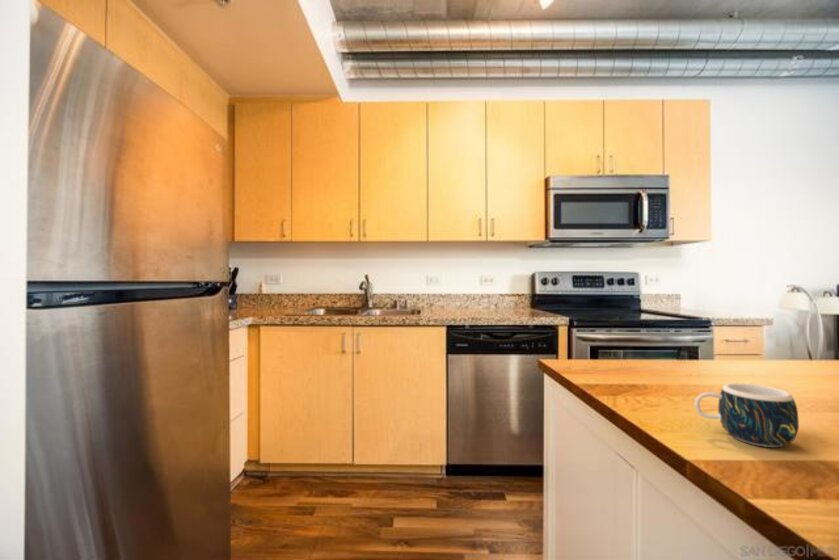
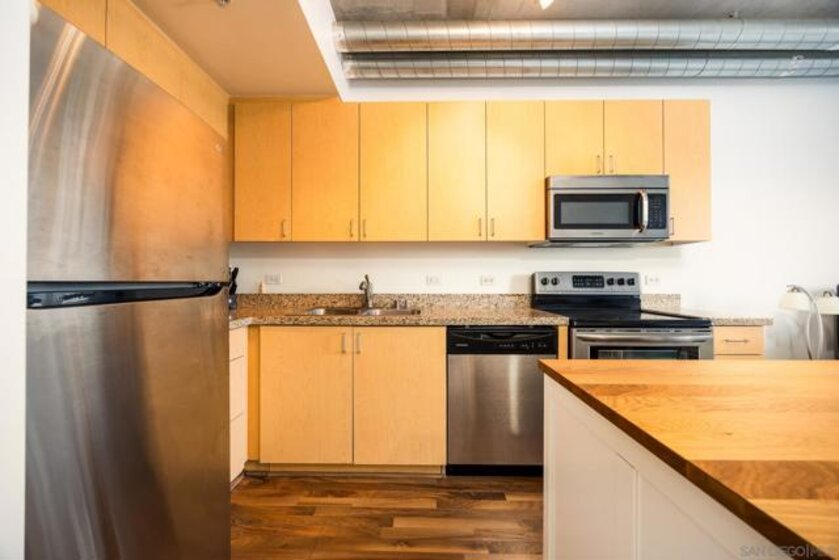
- mug (743, 412)
